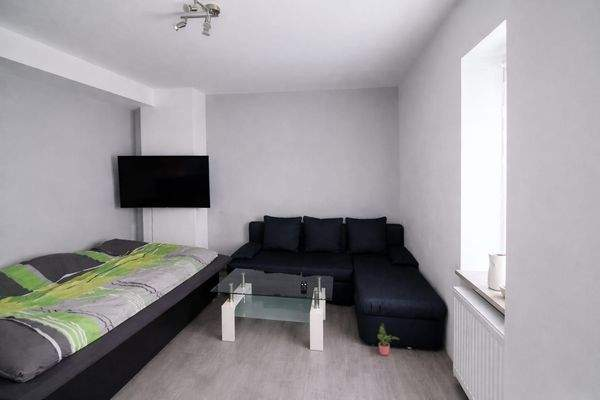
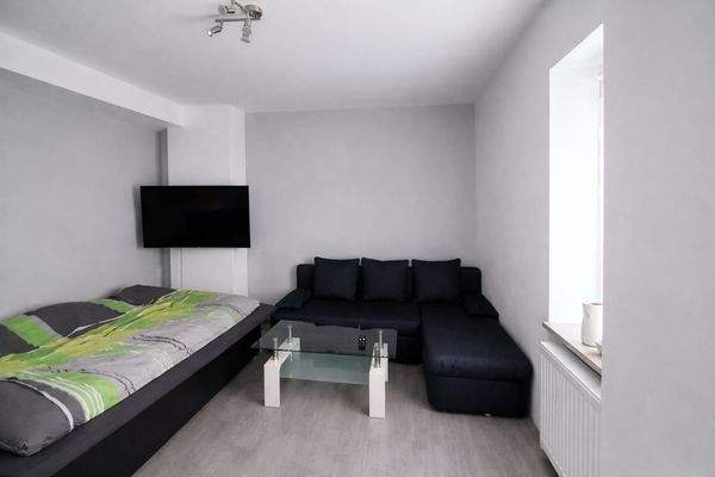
- potted plant (388, 340)
